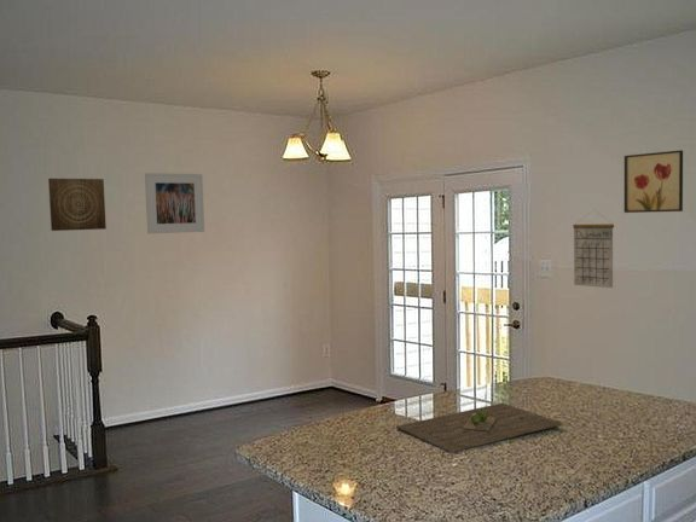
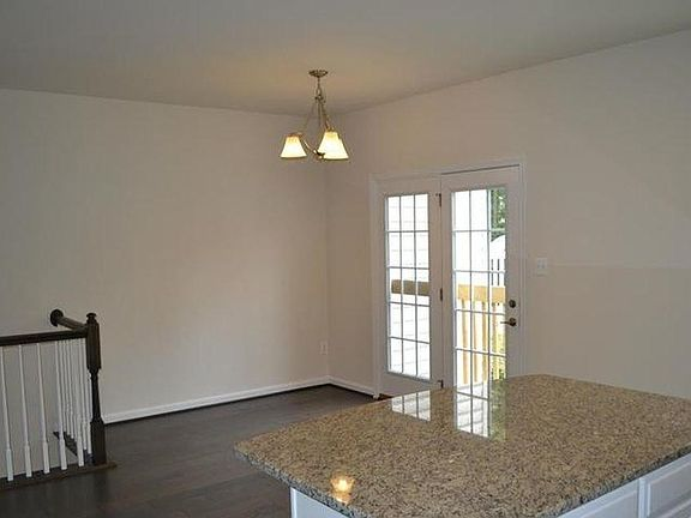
- calendar (592, 248)
- wall art (652, 182)
- wall art (77, 204)
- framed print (175, 203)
- cutting board (478, 418)
